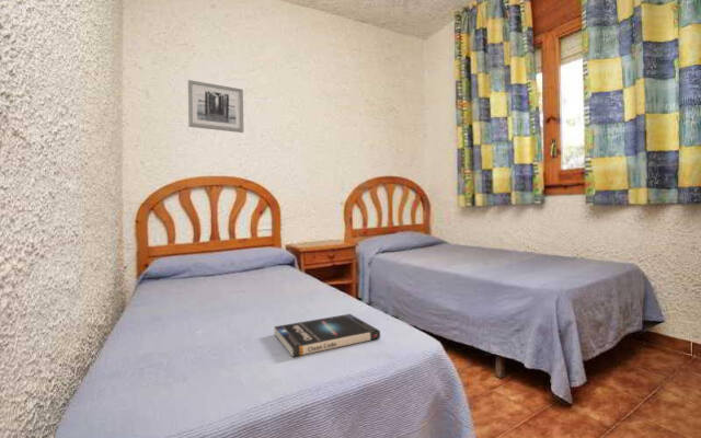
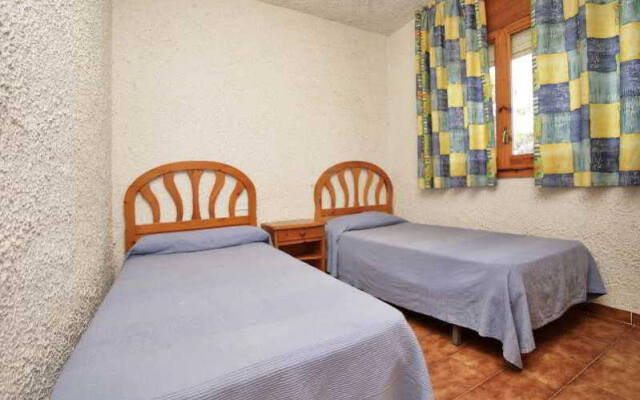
- wall art (216, 107)
- book (325, 332)
